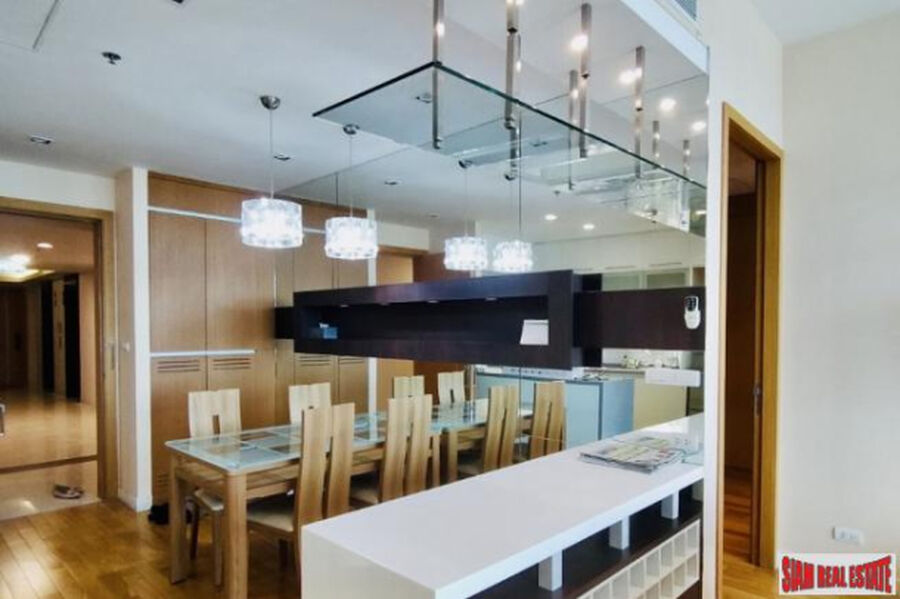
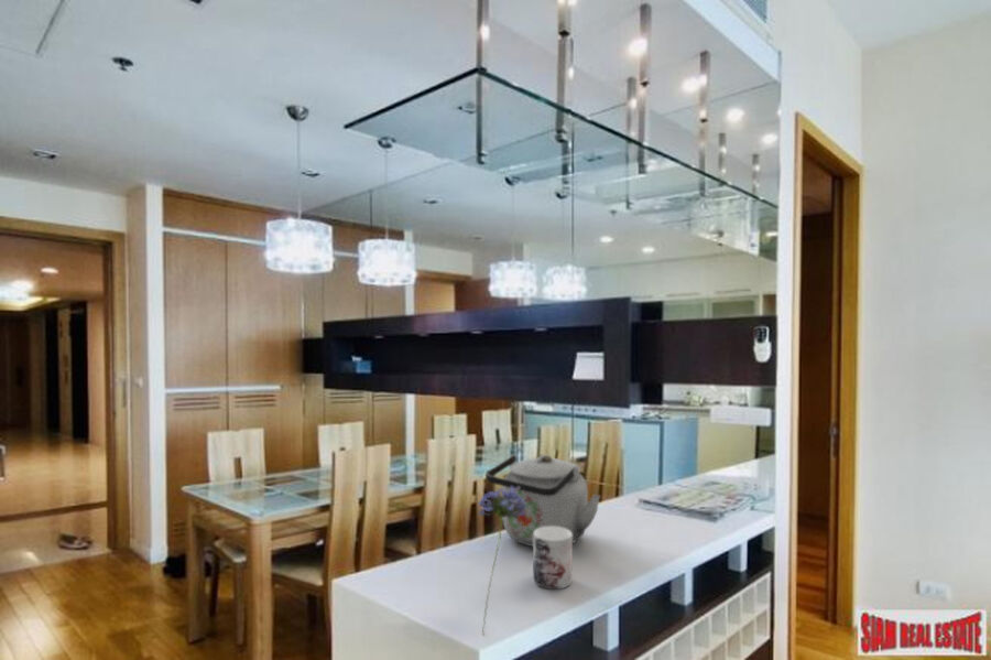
+ flower (496, 552)
+ kettle (551, 498)
+ mug (548, 555)
